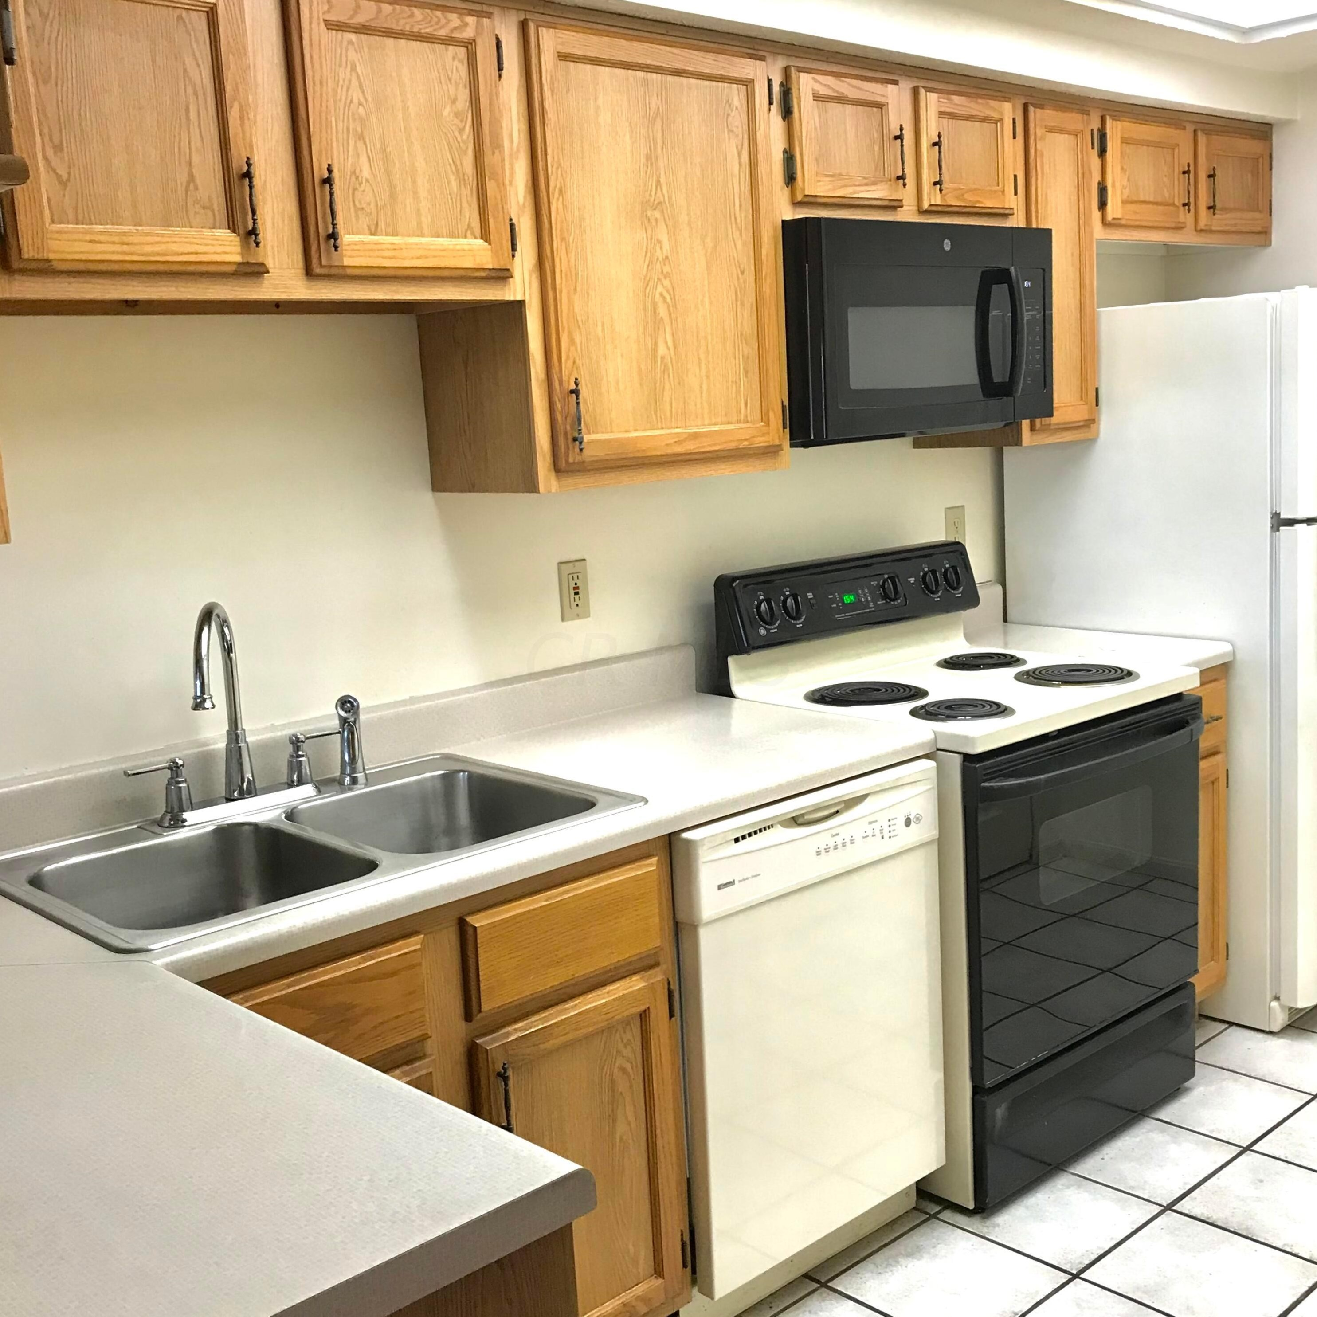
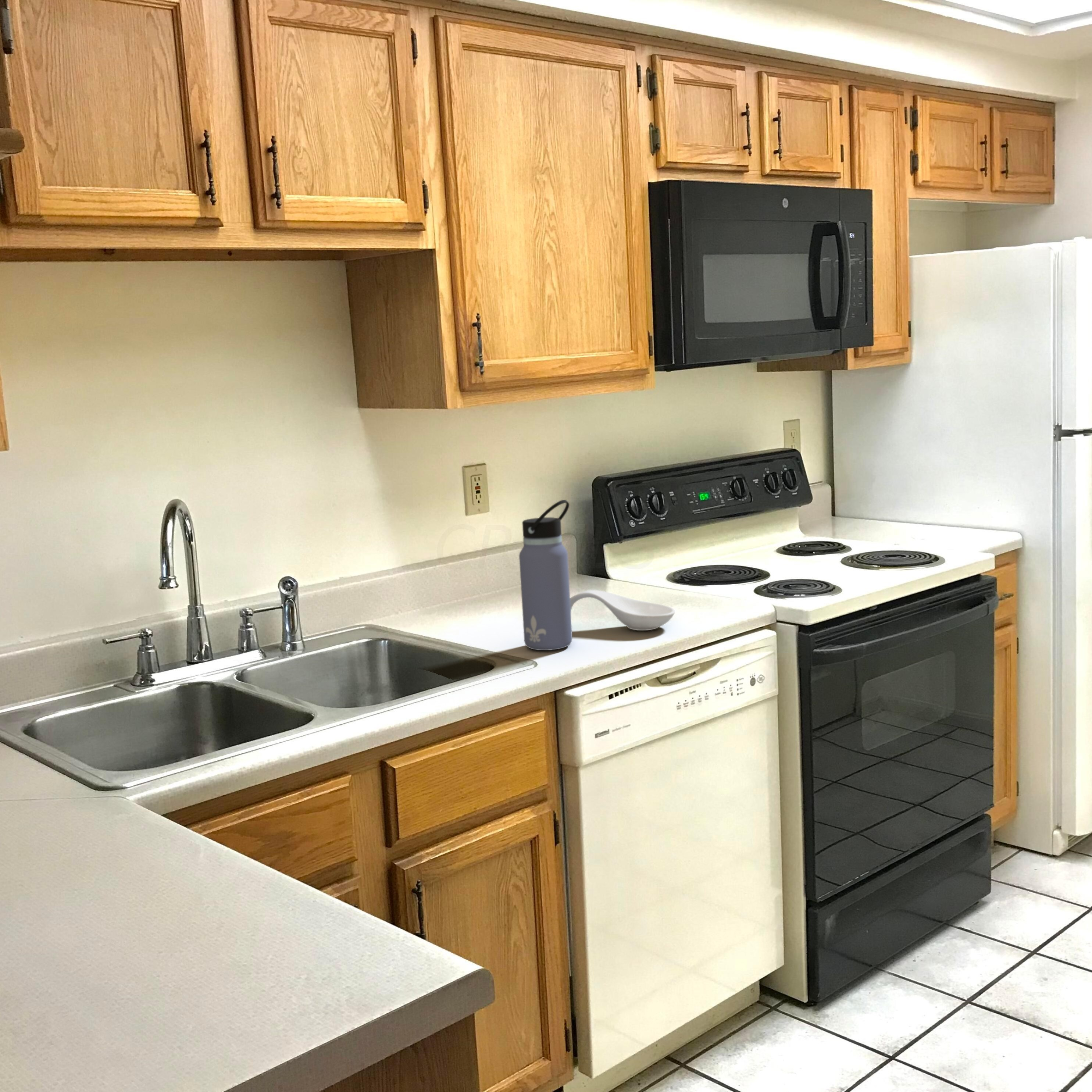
+ water bottle (546, 573)
+ spoon rest (616, 609)
